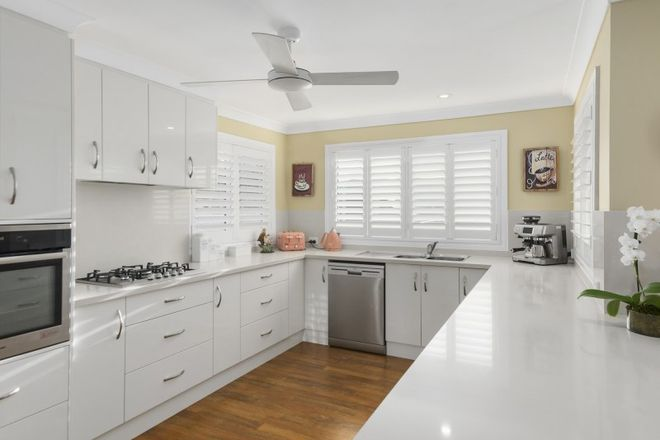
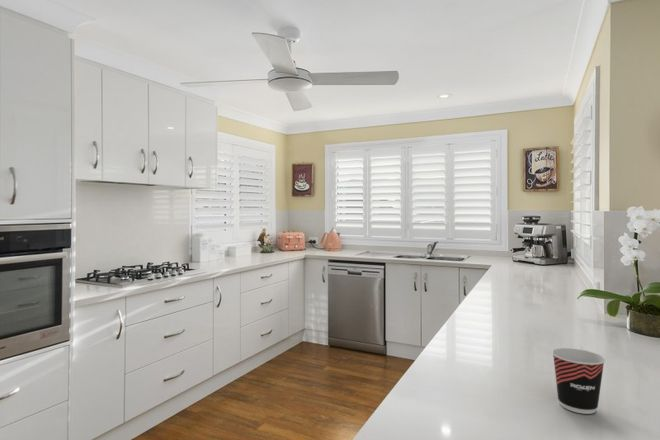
+ cup (577, 380)
